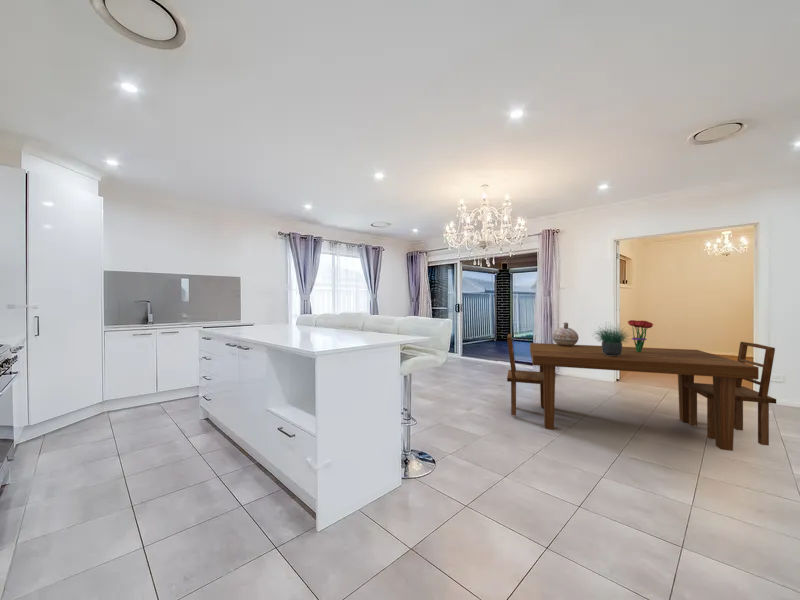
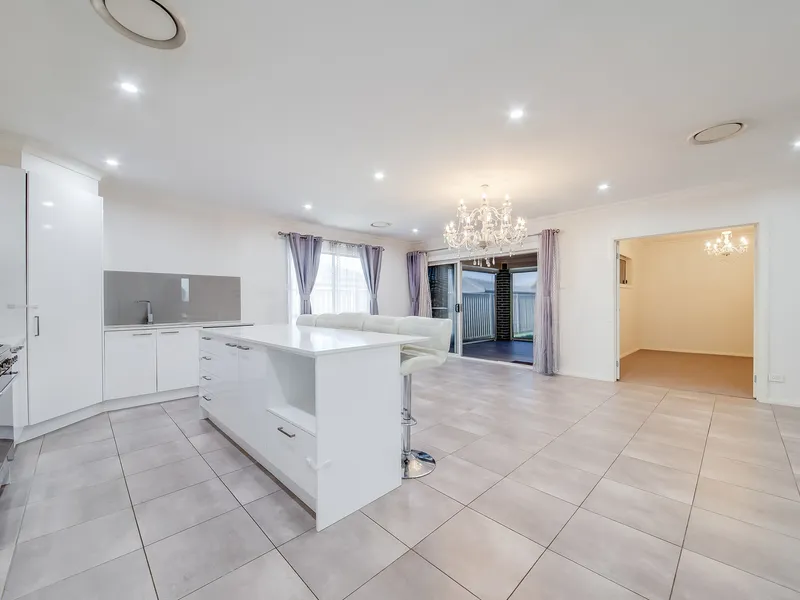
- bouquet (640, 336)
- potted plant (611, 335)
- ceramic vessel (565, 333)
- dining table (619, 370)
